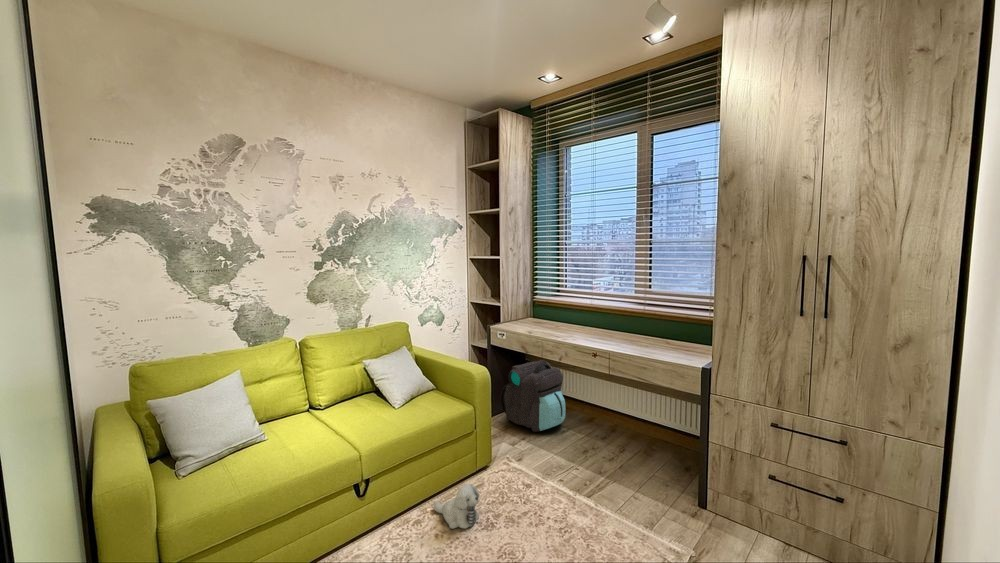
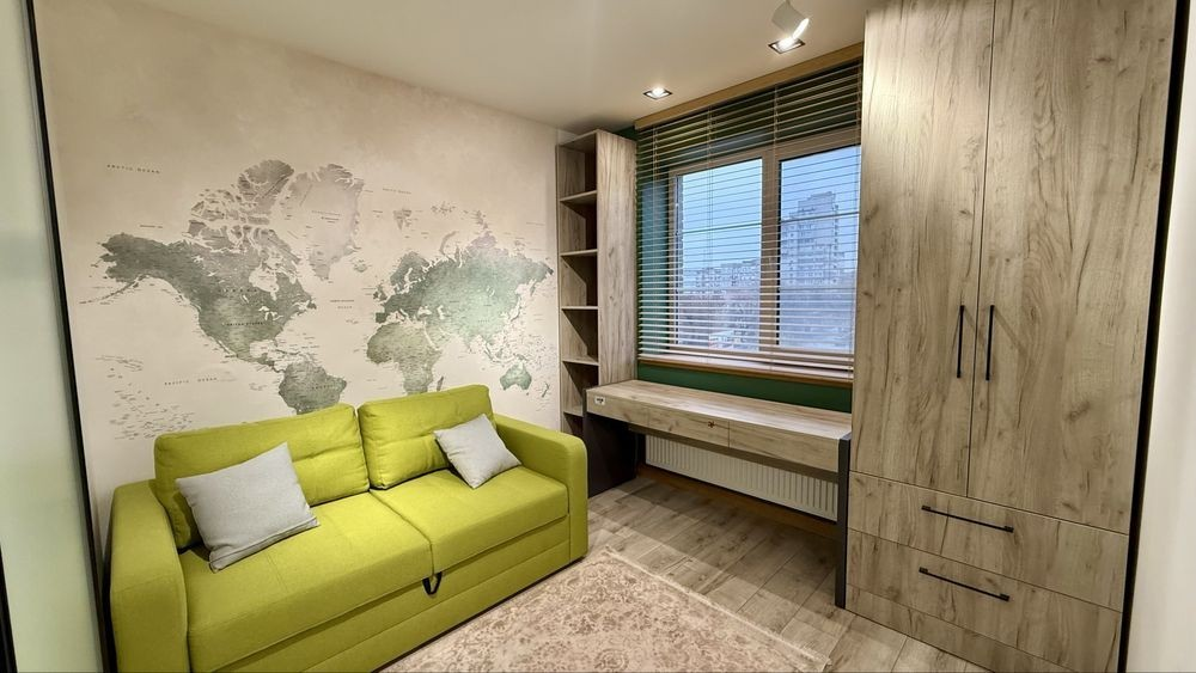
- plush toy (457, 498)
- backpack (533, 392)
